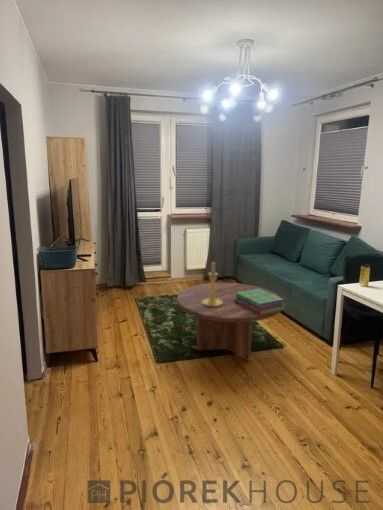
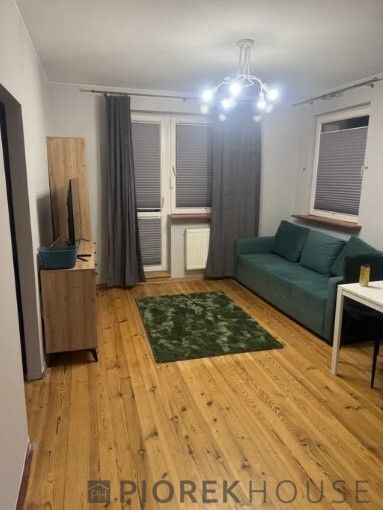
- stack of books (259, 300)
- candle holder (212, 282)
- coffee table (228, 323)
